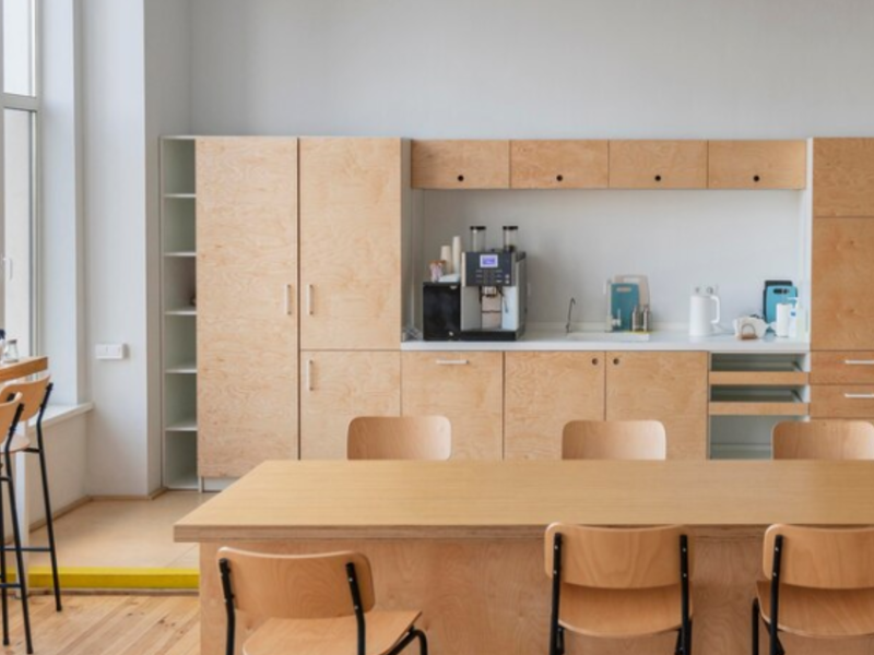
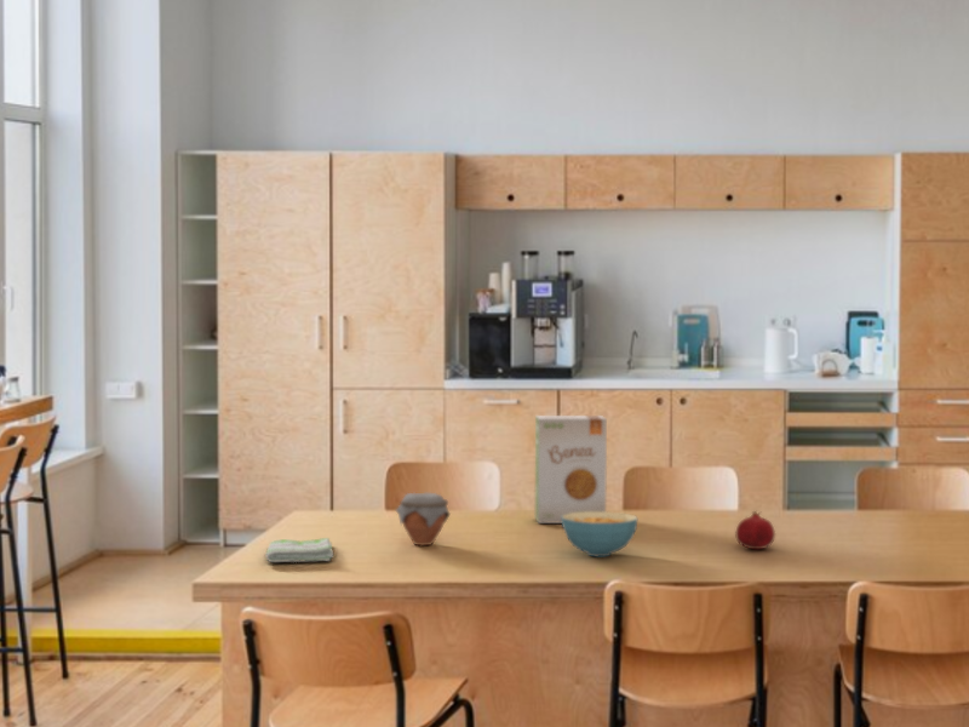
+ jar (423, 519)
+ cereal bowl (598, 536)
+ dish towel (299, 548)
+ fruit (755, 529)
+ food box (569, 468)
